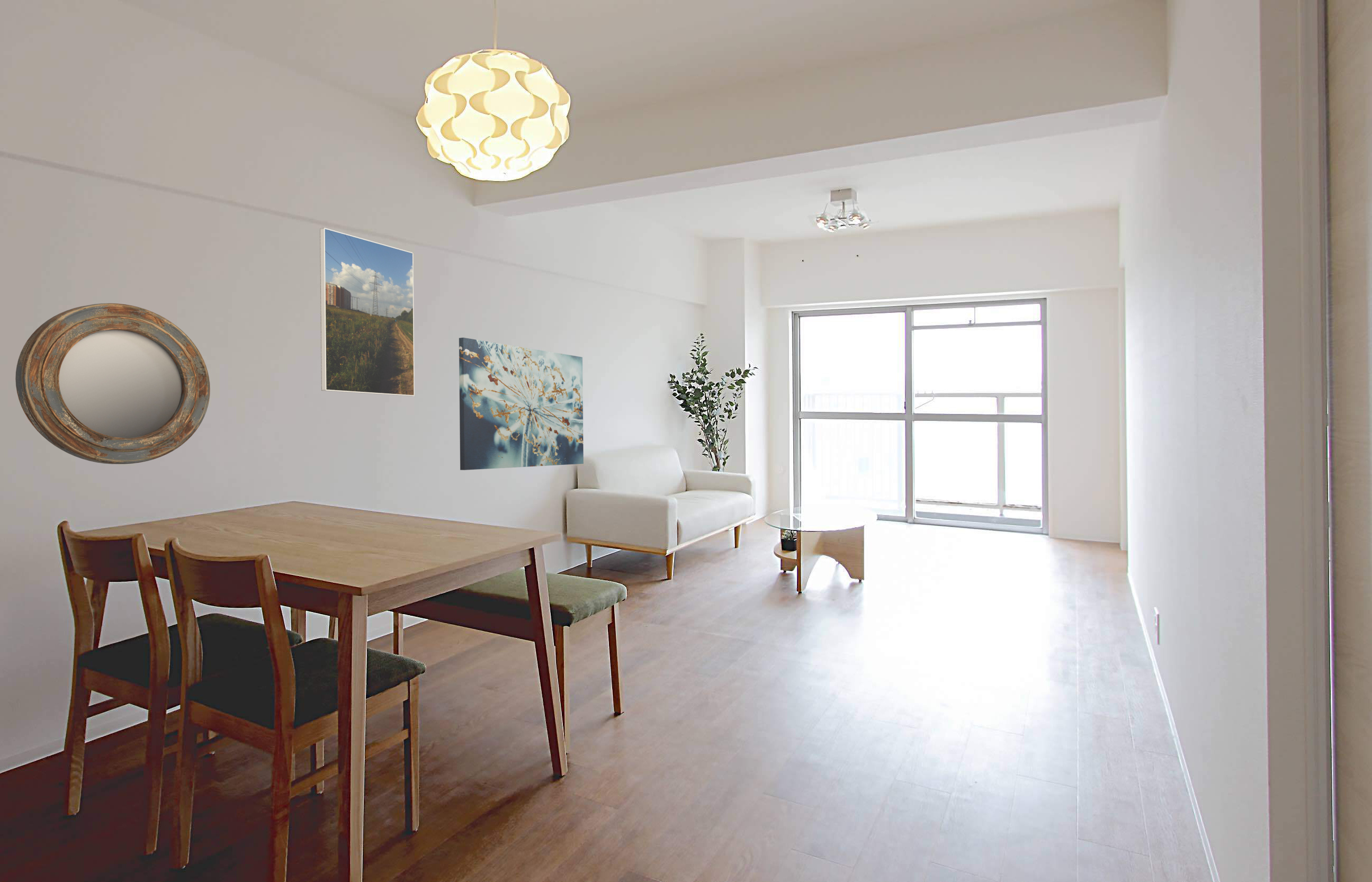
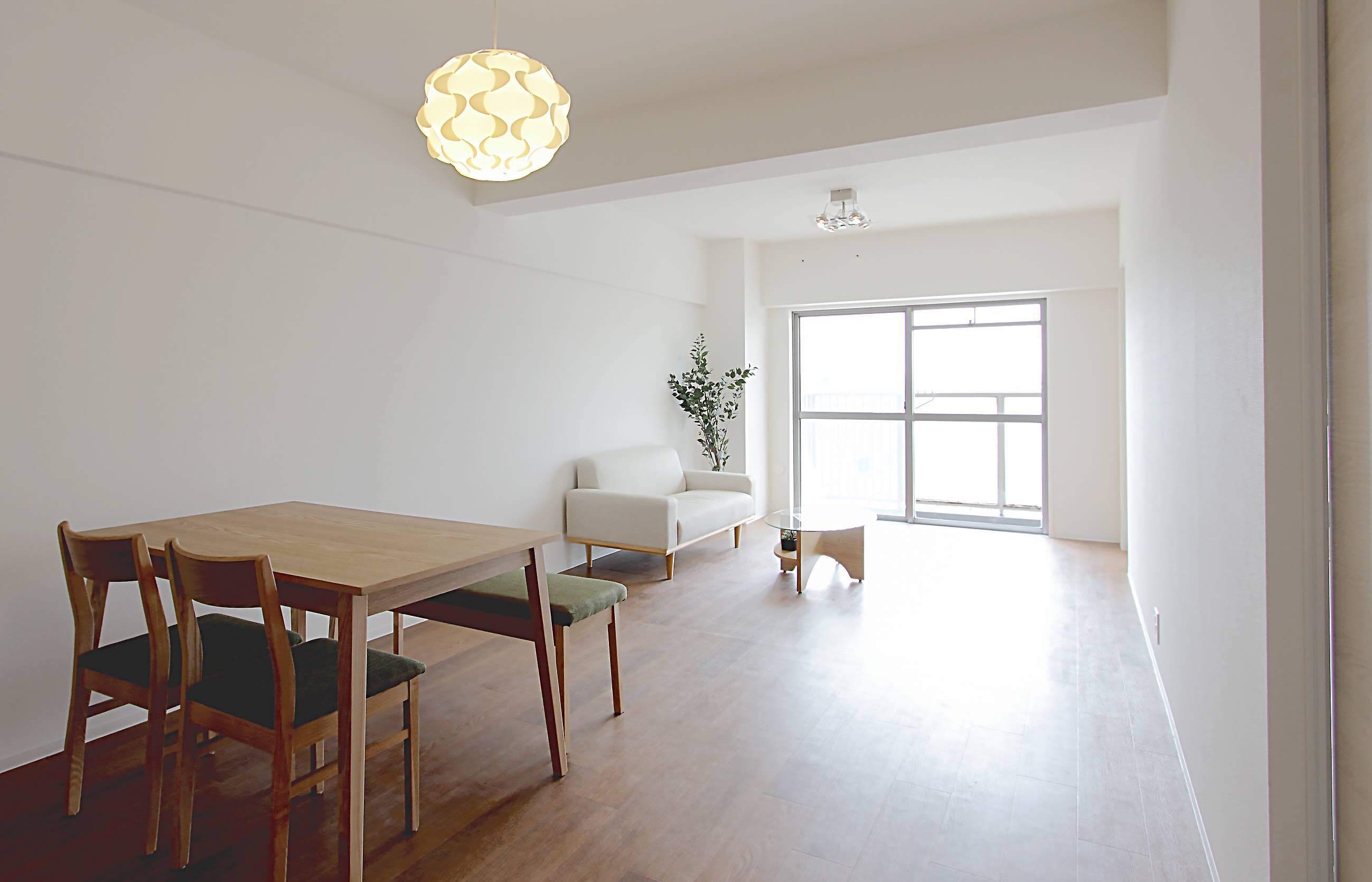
- wall art (527, 407)
- home mirror (122, 384)
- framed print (370, 317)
